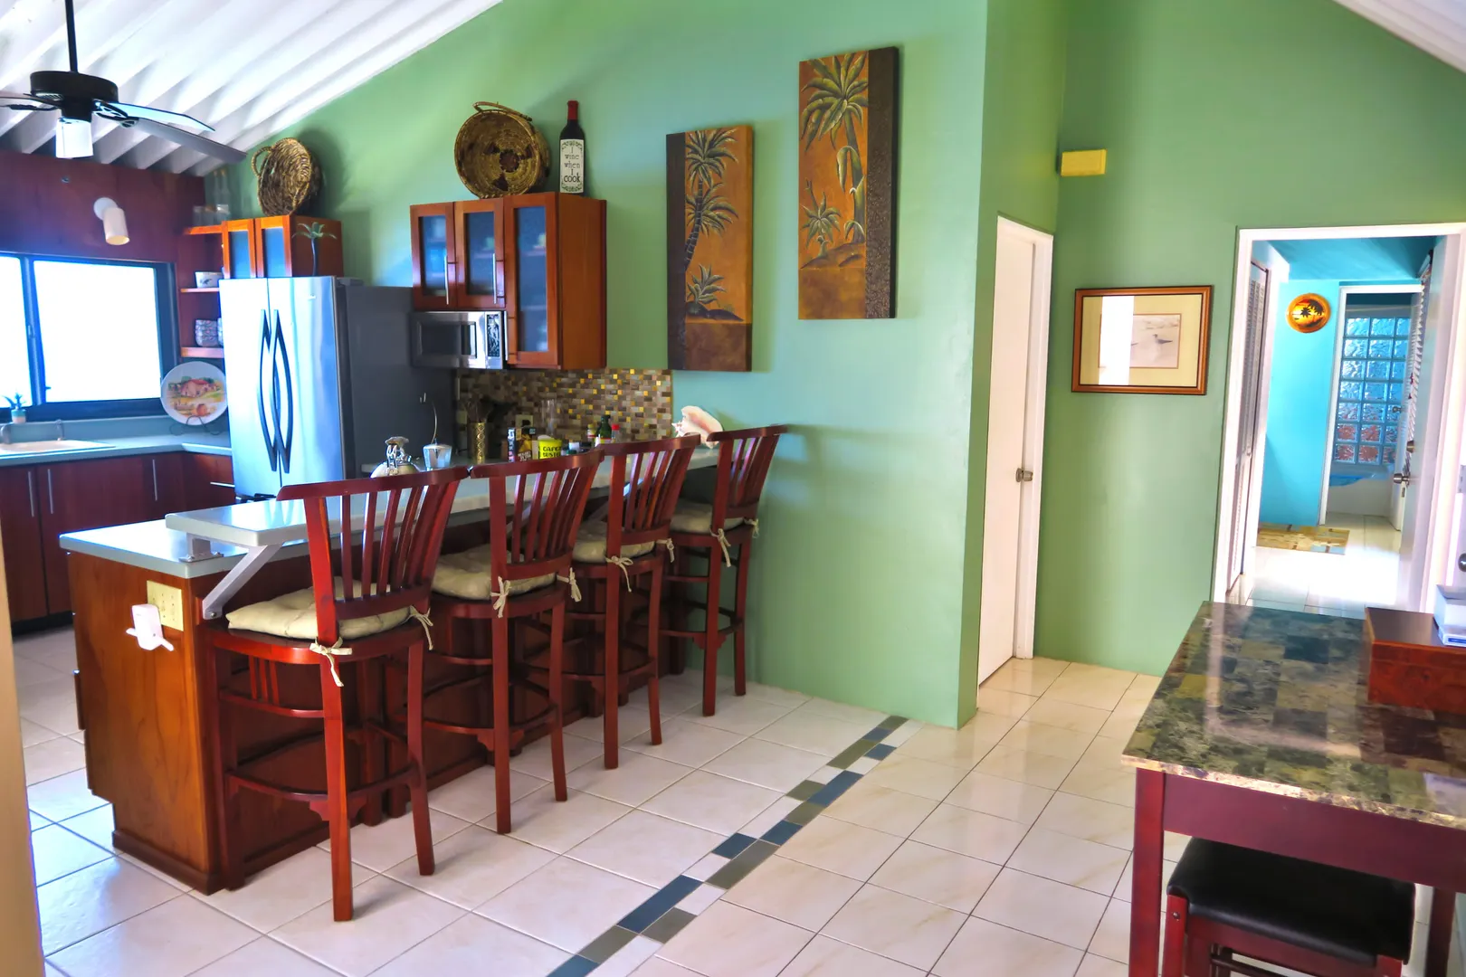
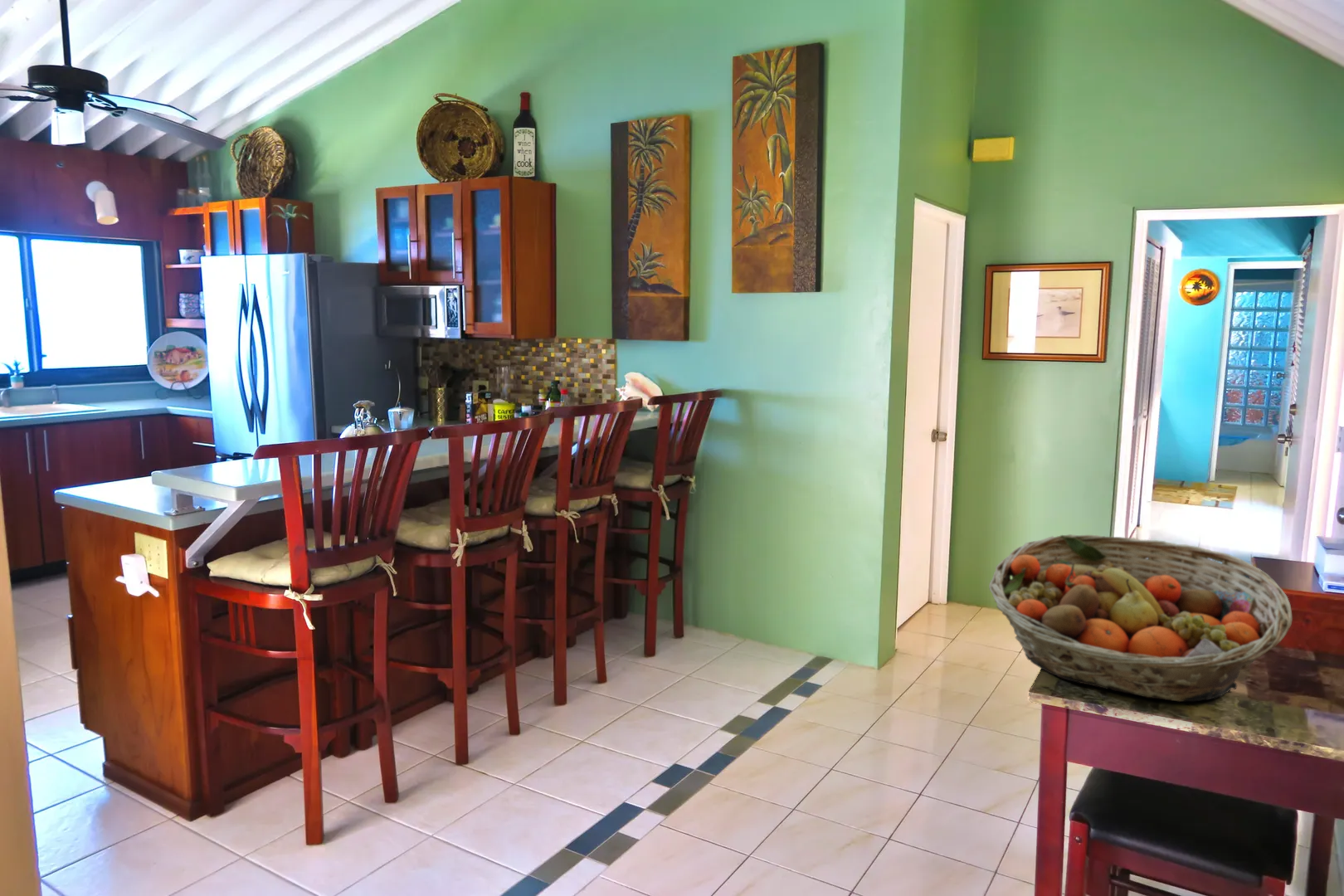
+ fruit basket (1128, 611)
